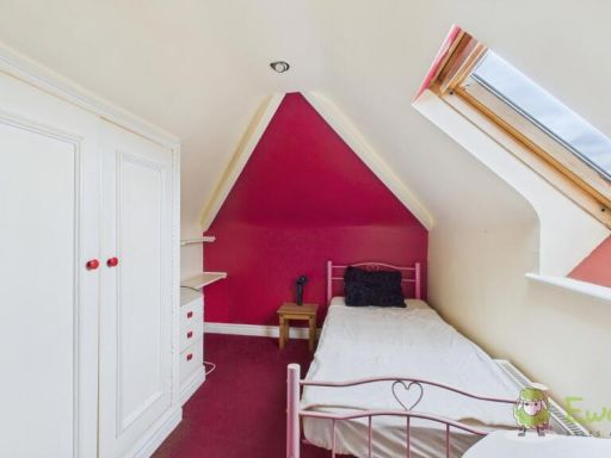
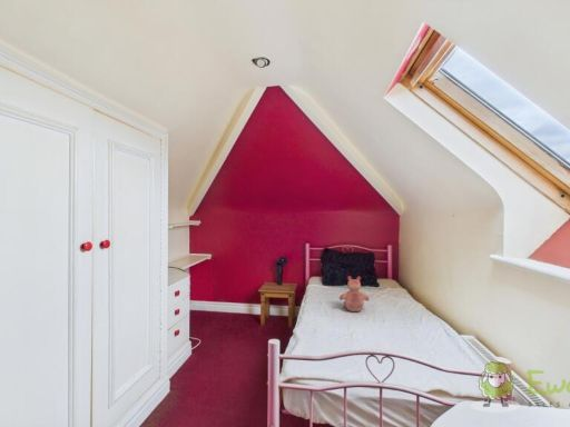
+ teddy bear (353, 291)
